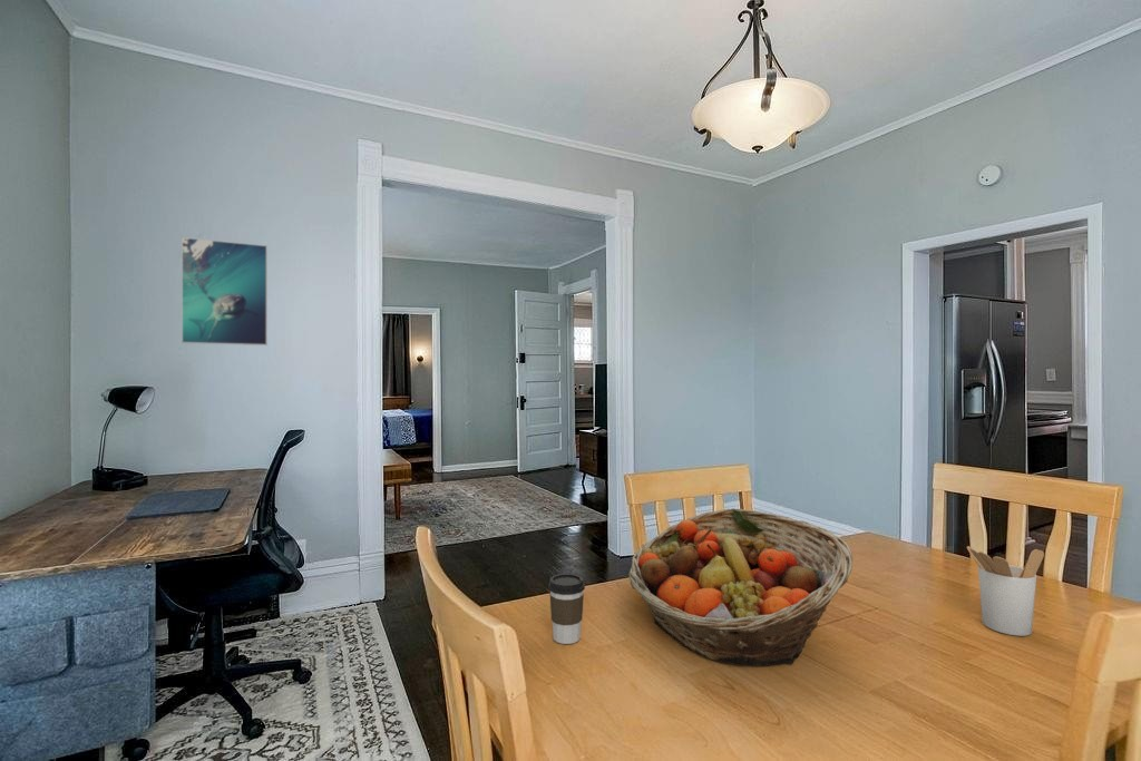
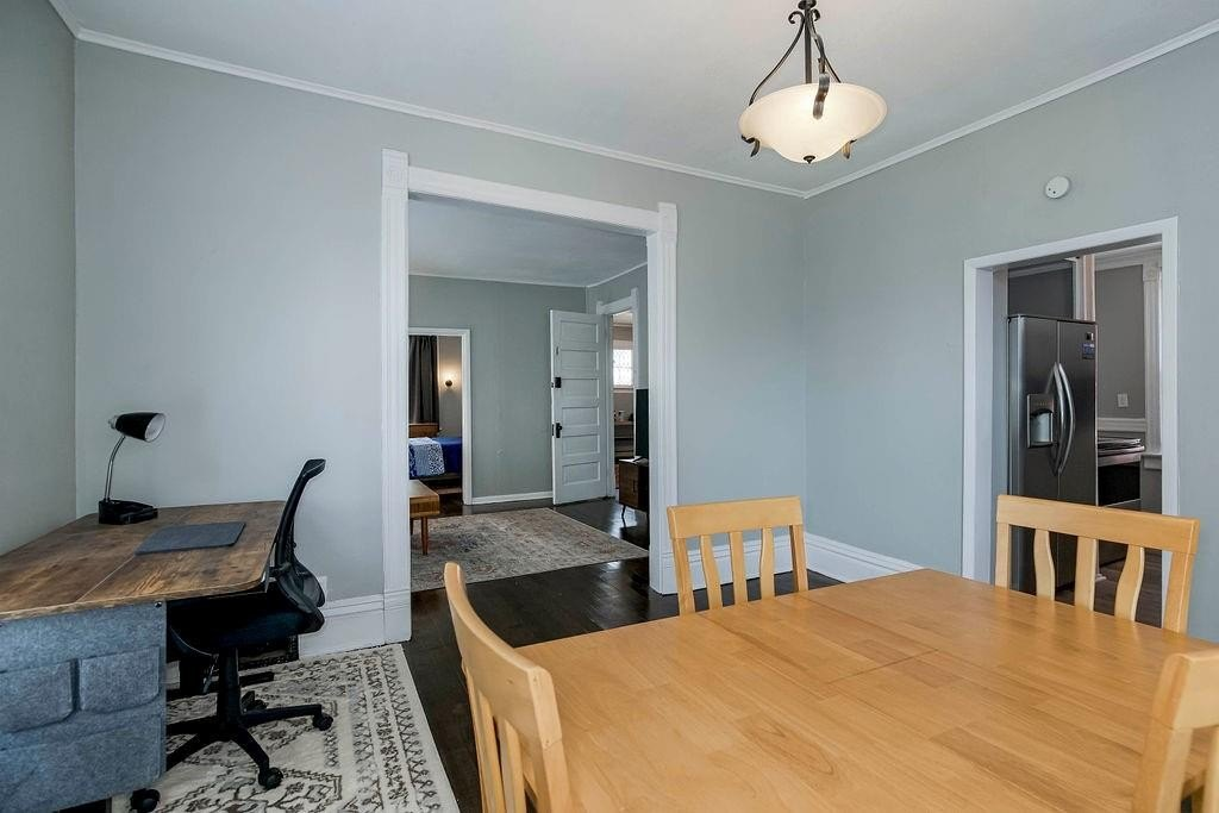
- fruit basket (731, 575)
- utensil holder (1001, 586)
- coffee cup (566, 608)
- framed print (225, 293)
